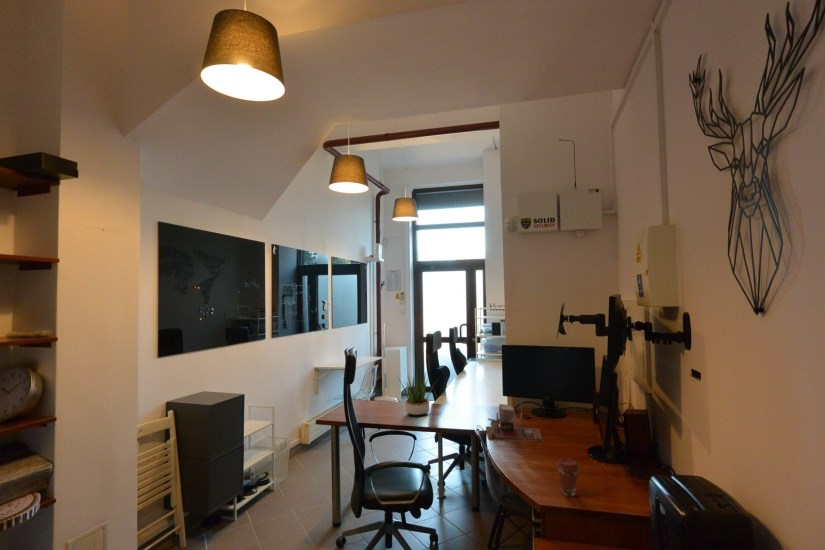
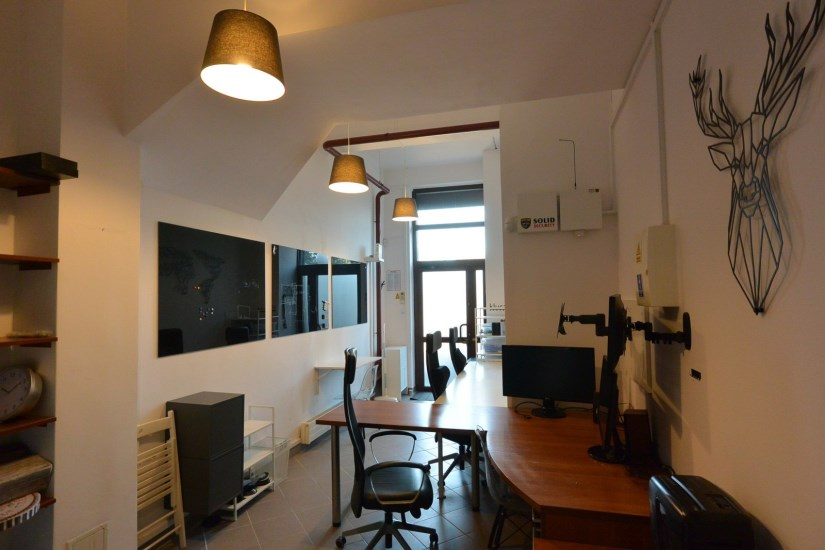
- coffee cup (568, 477)
- desk organizer (513, 417)
- potted plant (417, 392)
